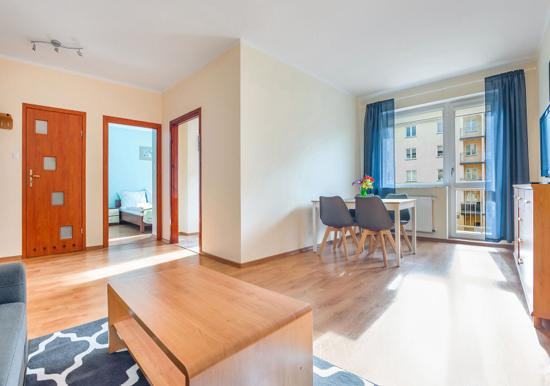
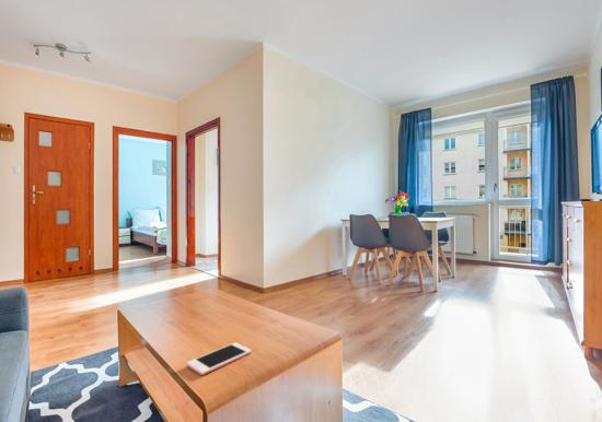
+ cell phone (220, 356)
